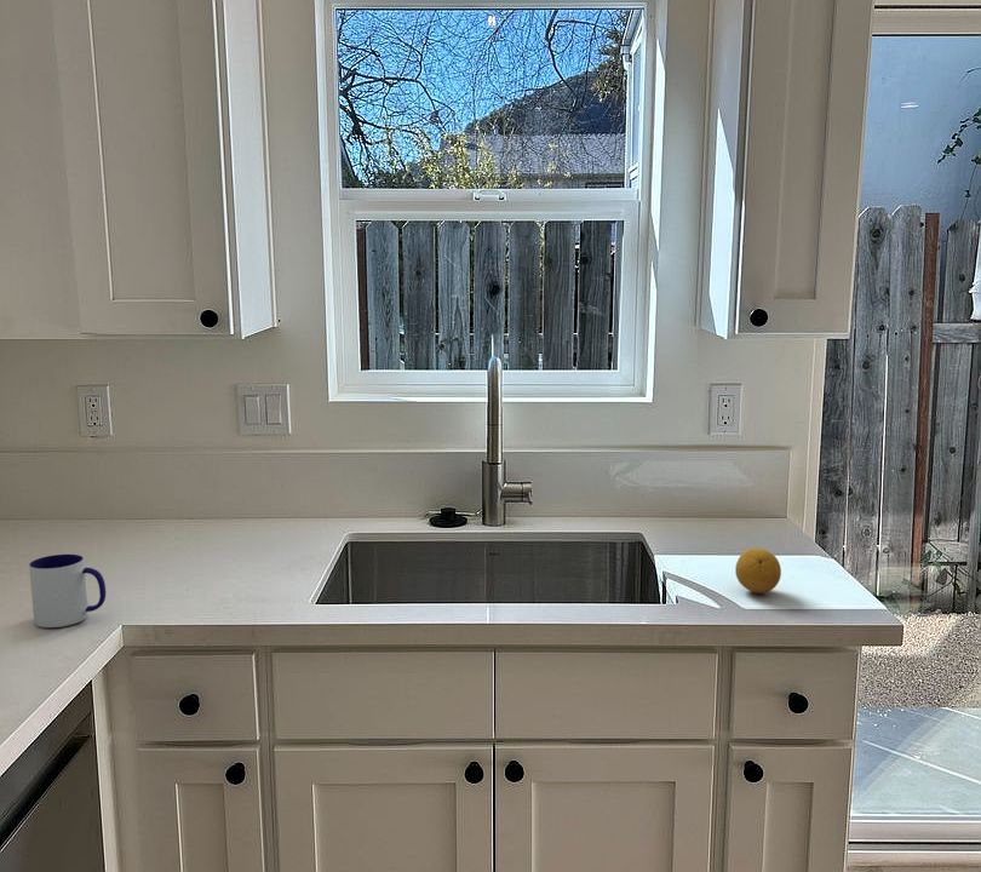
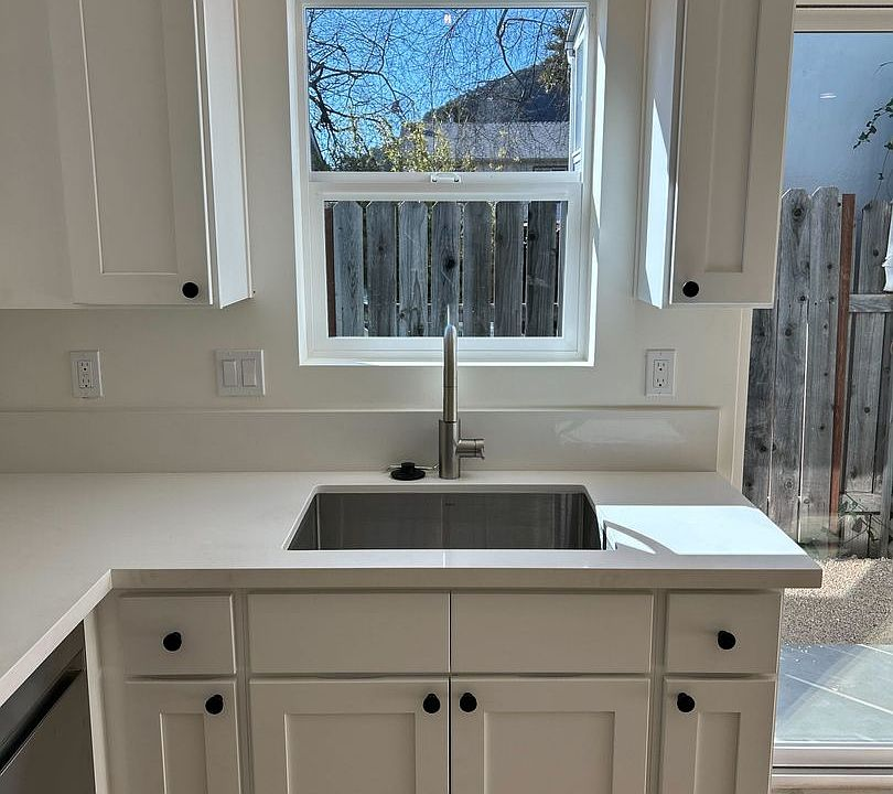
- mug (69, 590)
- fruit (758, 570)
